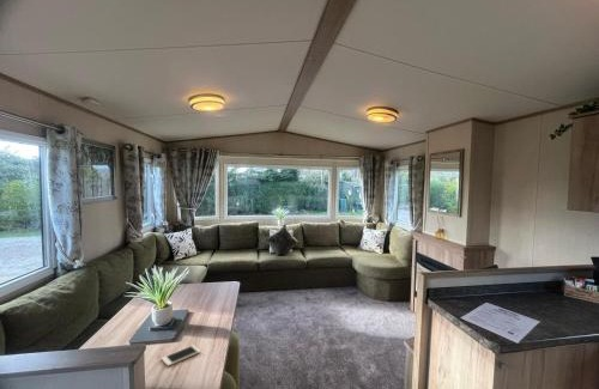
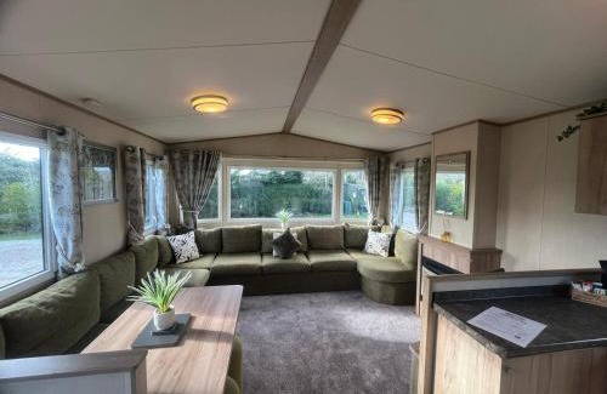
- cell phone (181, 354)
